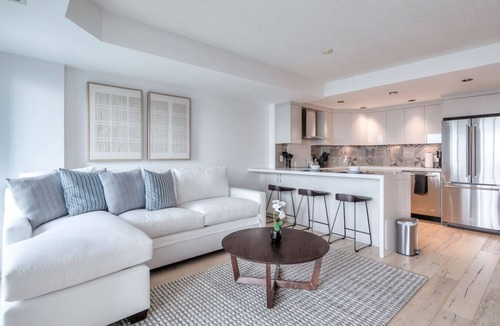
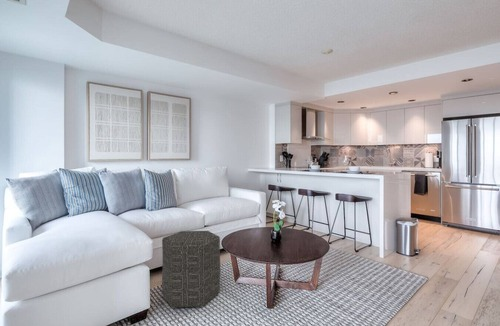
+ ottoman (191, 265)
